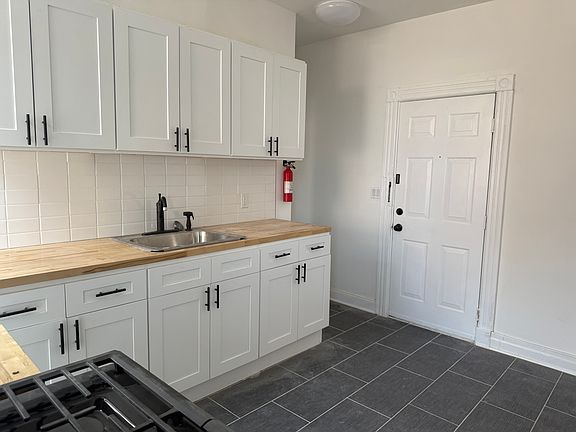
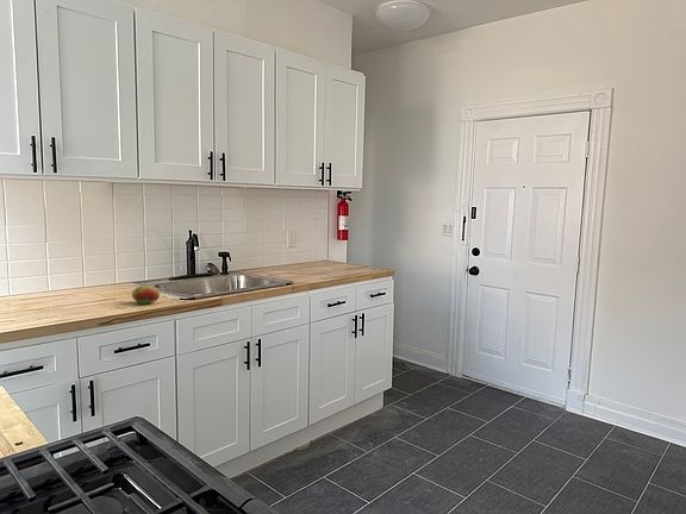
+ fruit (145, 294)
